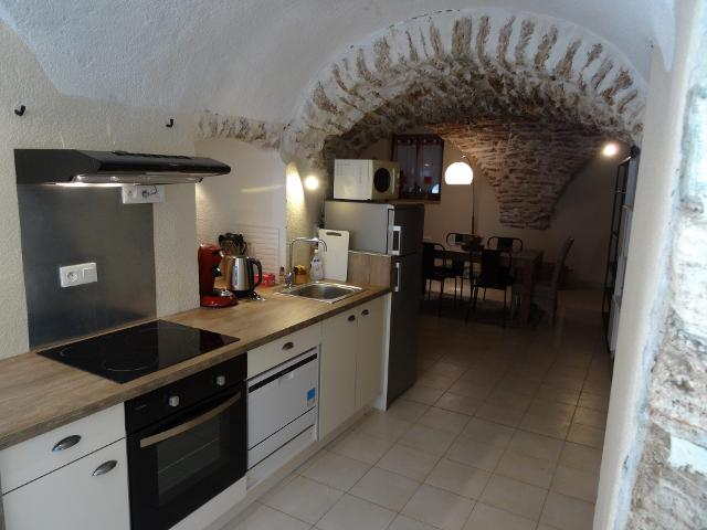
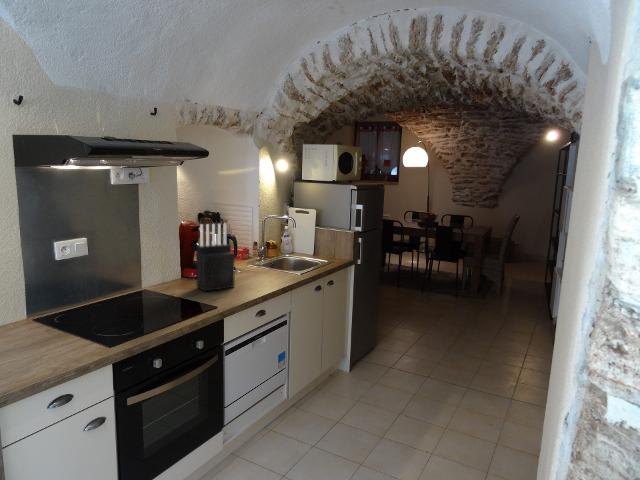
+ knife block (216, 256)
